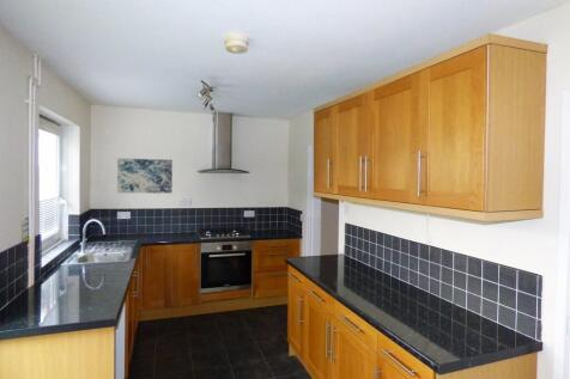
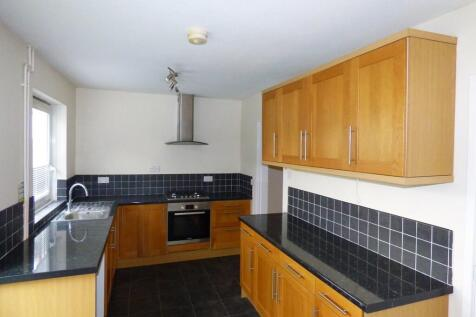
- wall art (145, 176)
